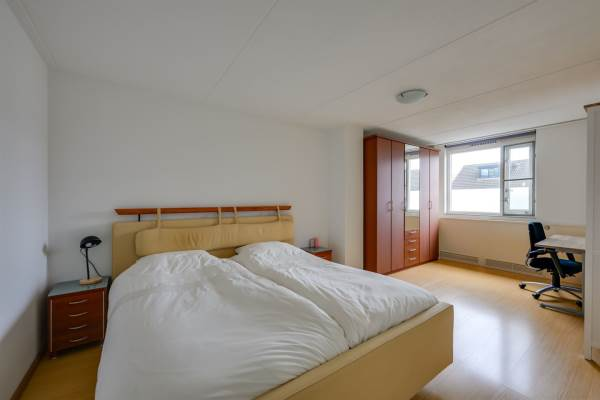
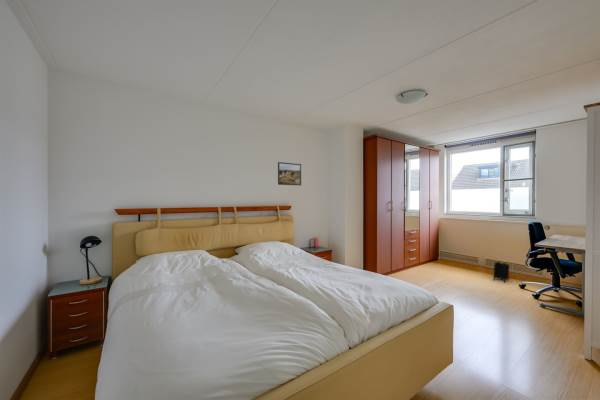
+ backpack (500, 271)
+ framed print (289, 174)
